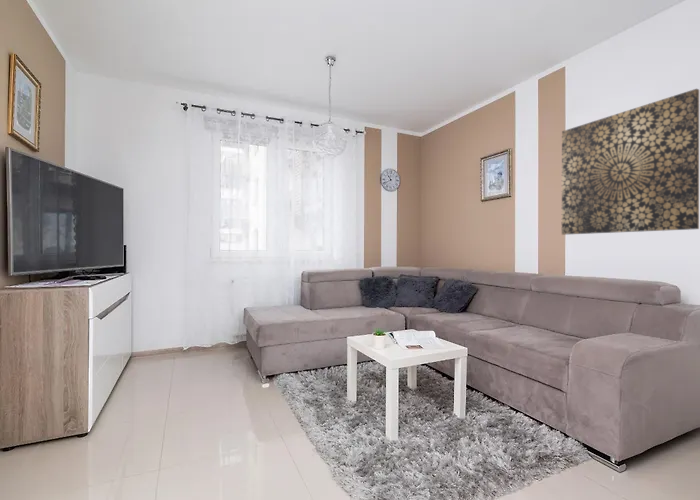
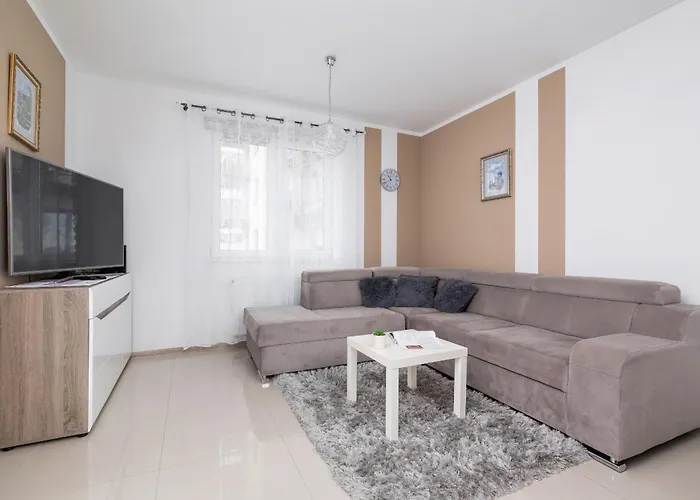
- wall art (620, 172)
